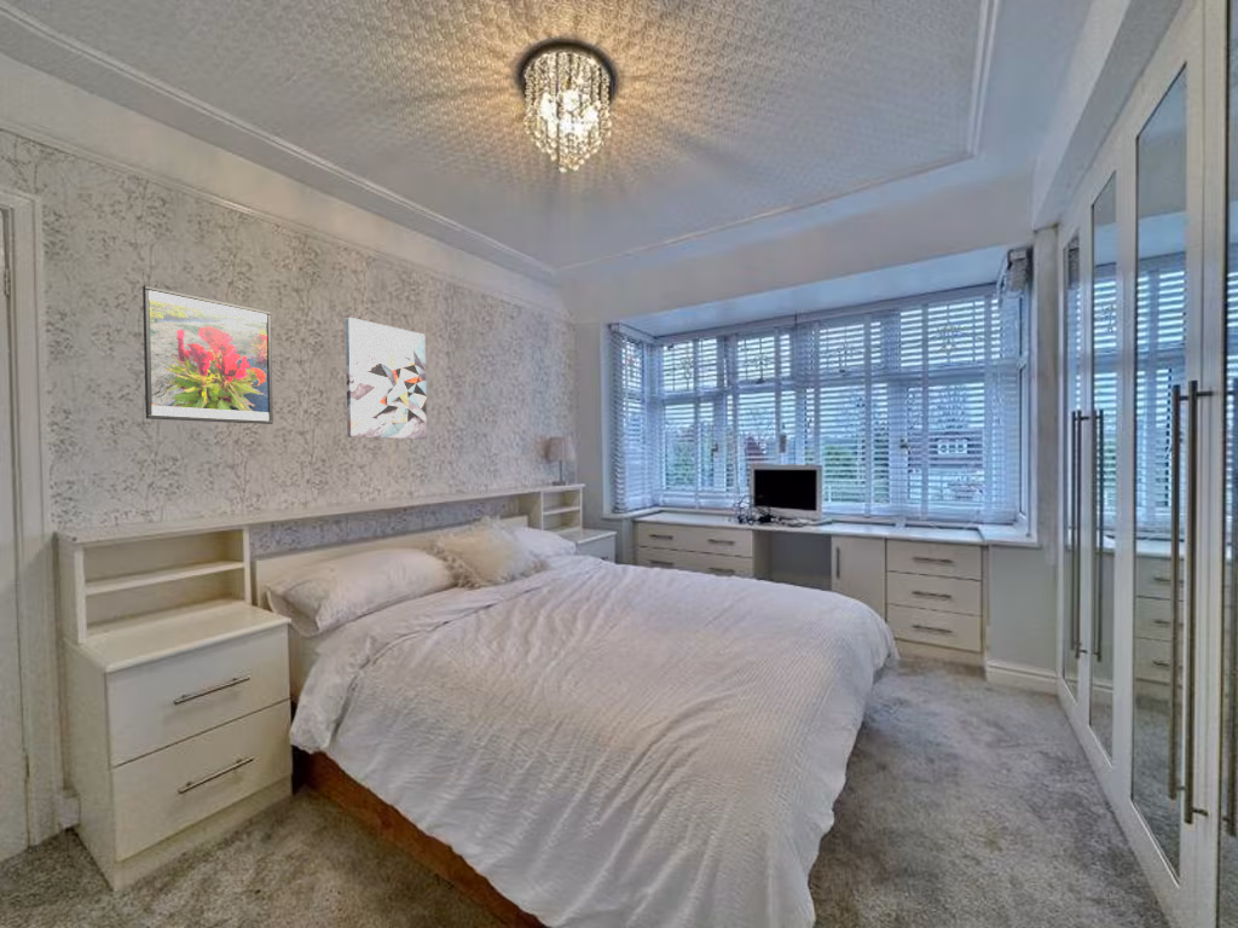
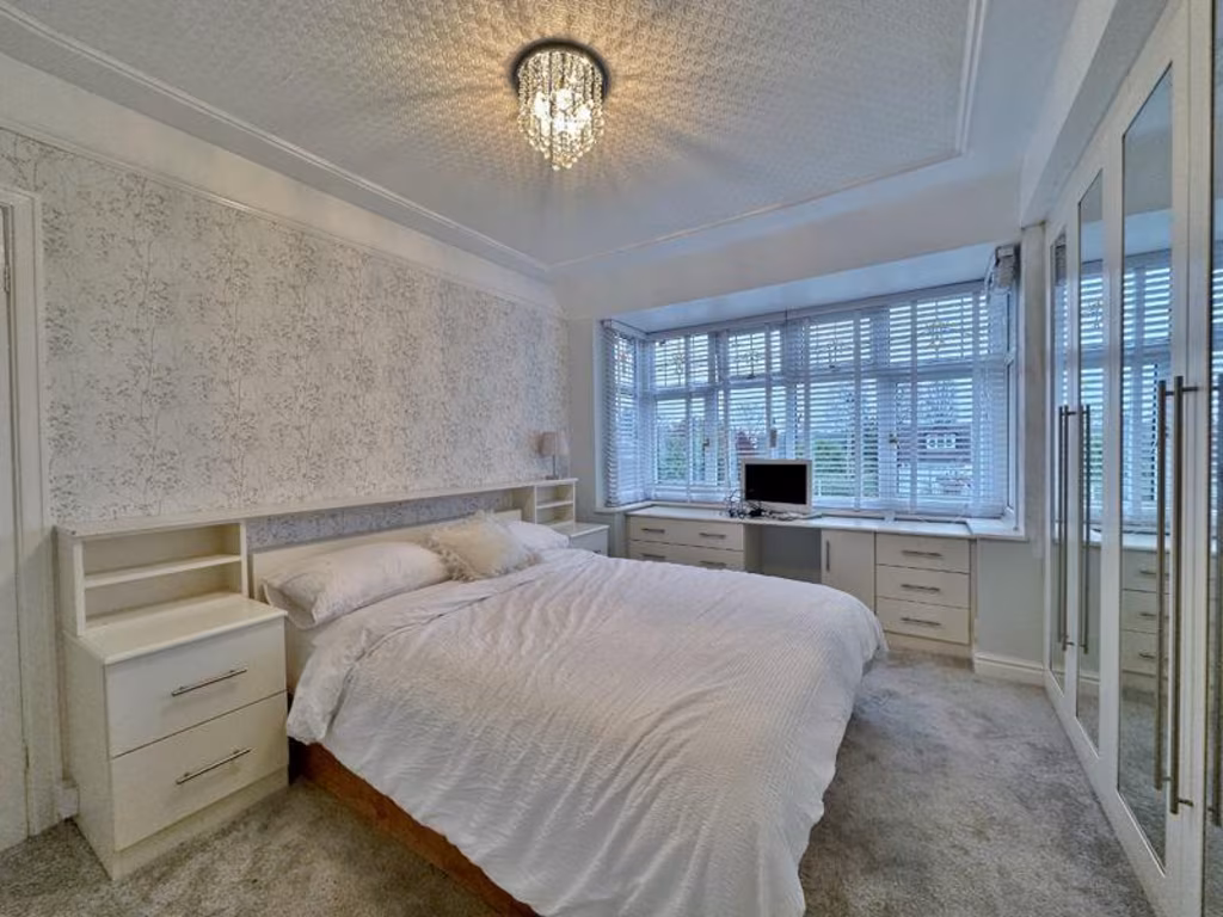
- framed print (213, 360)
- wall art (388, 382)
